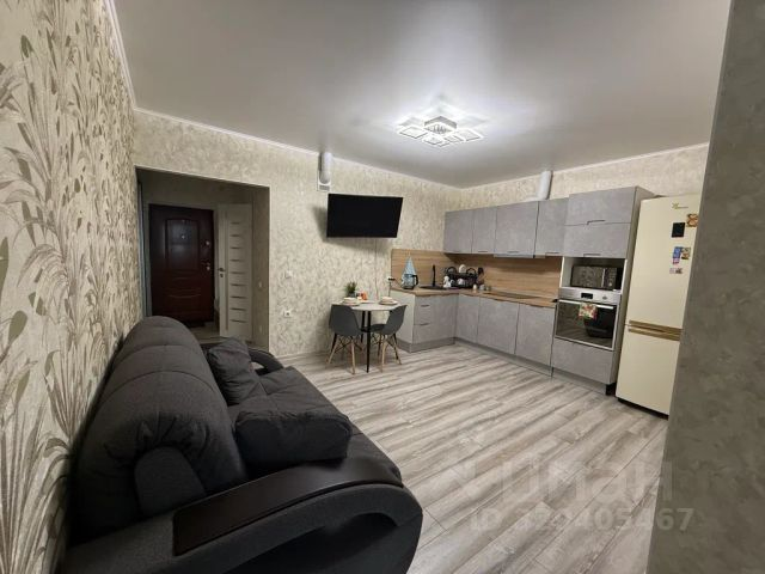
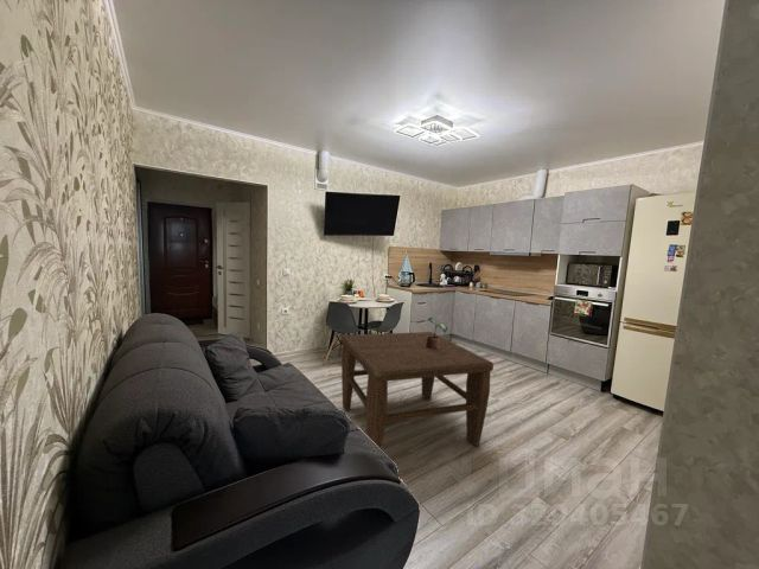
+ coffee table (407, 378)
+ potted plant (434, 333)
